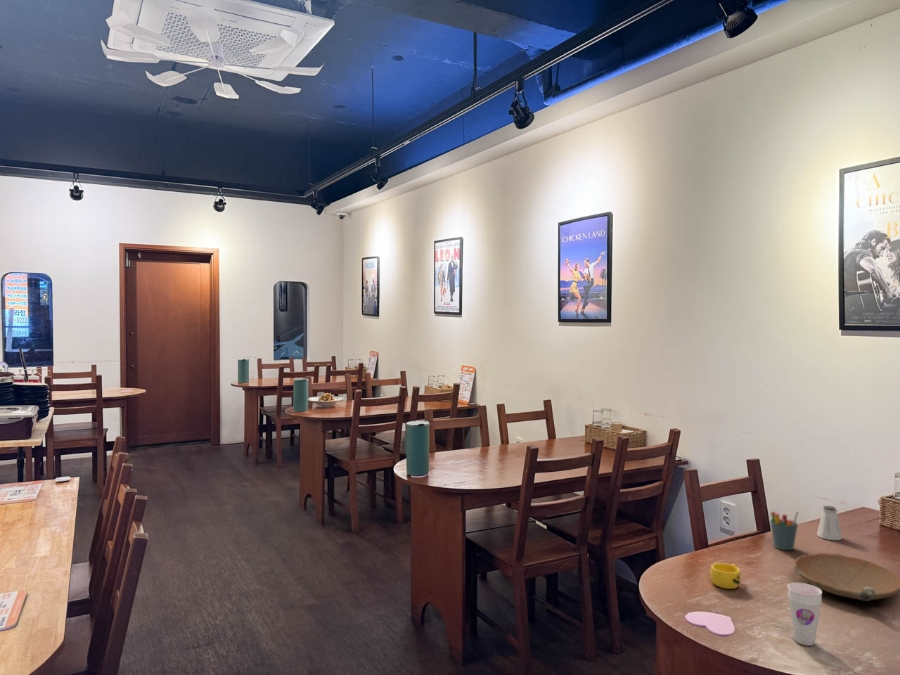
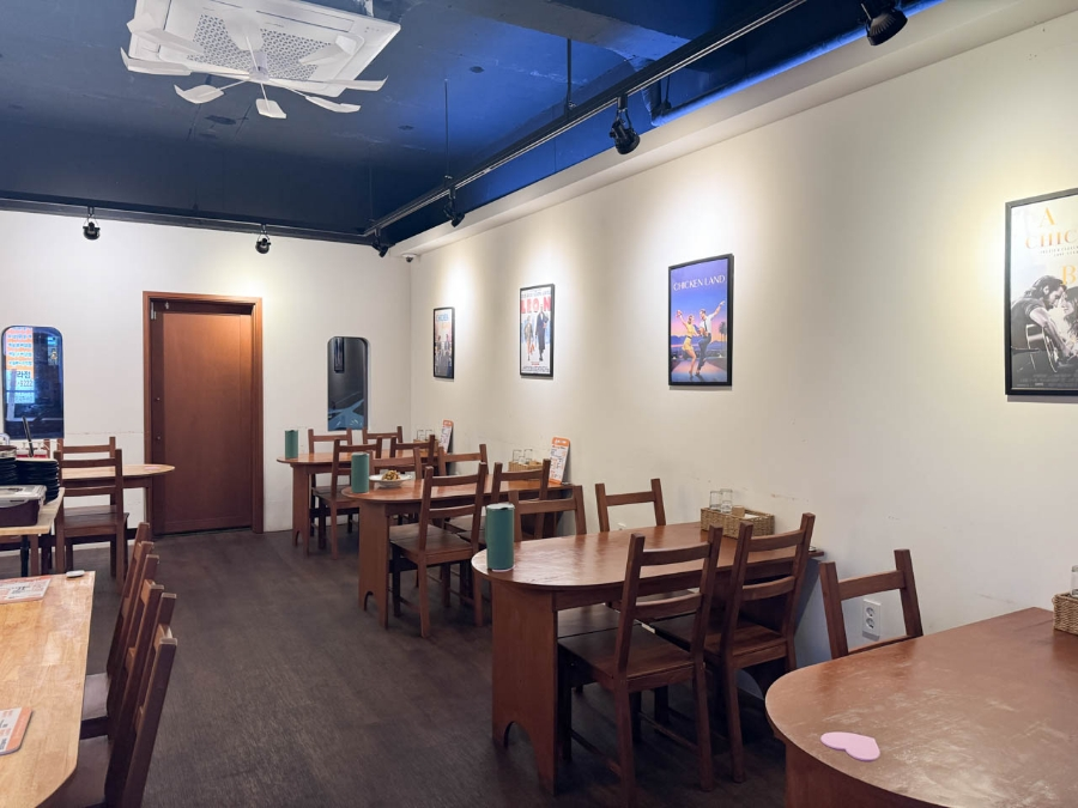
- cup (727, 574)
- bowl (846, 577)
- cup (804, 615)
- saltshaker (829, 521)
- pen holder (783, 528)
